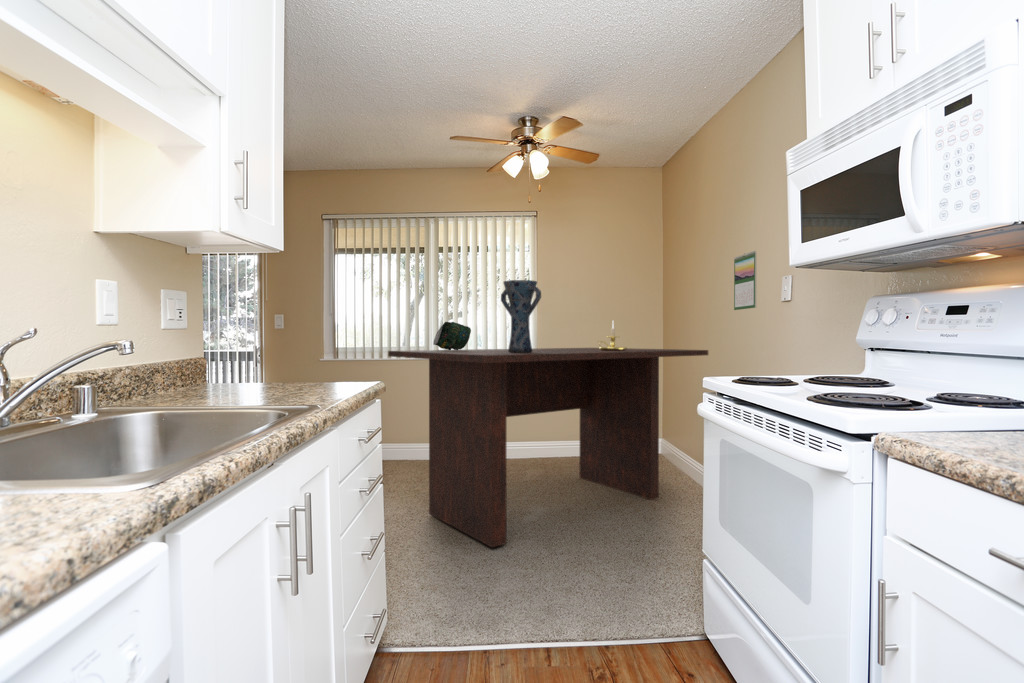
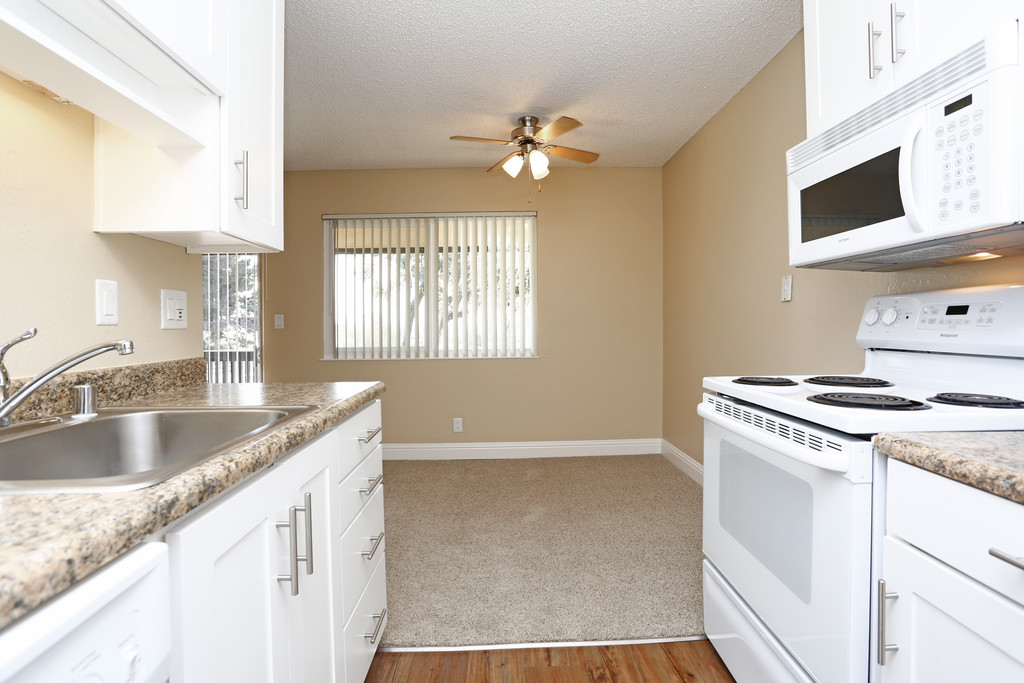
- decorative bowl (453, 335)
- candle holder (611, 335)
- vase (520, 316)
- dining table (553, 411)
- calendar (744, 281)
